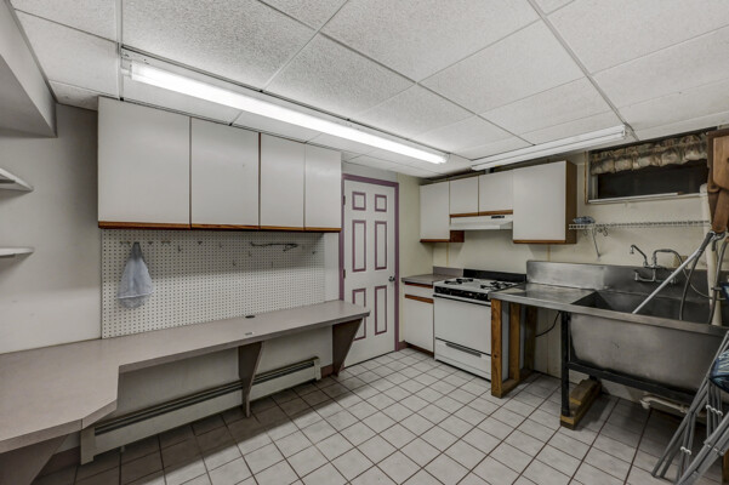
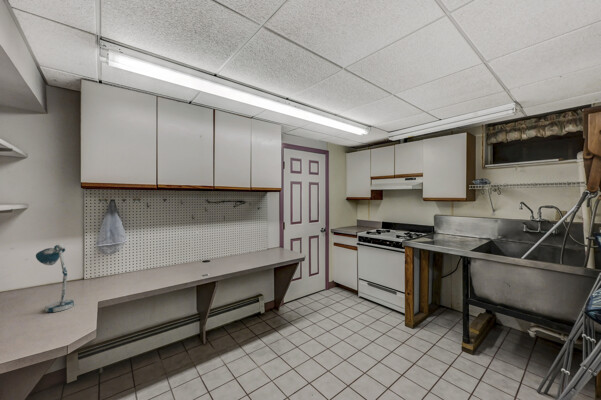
+ desk lamp (62, 272)
